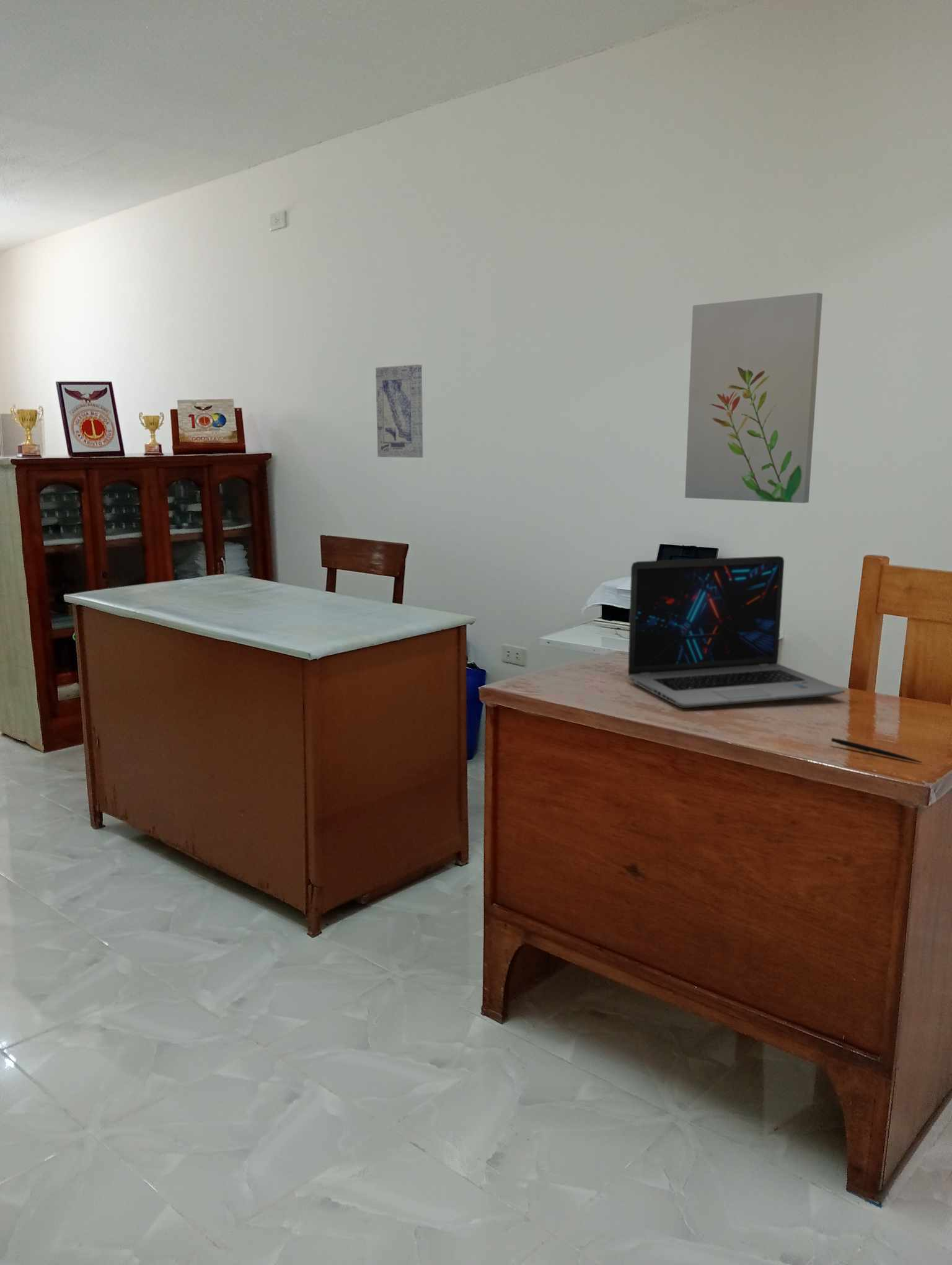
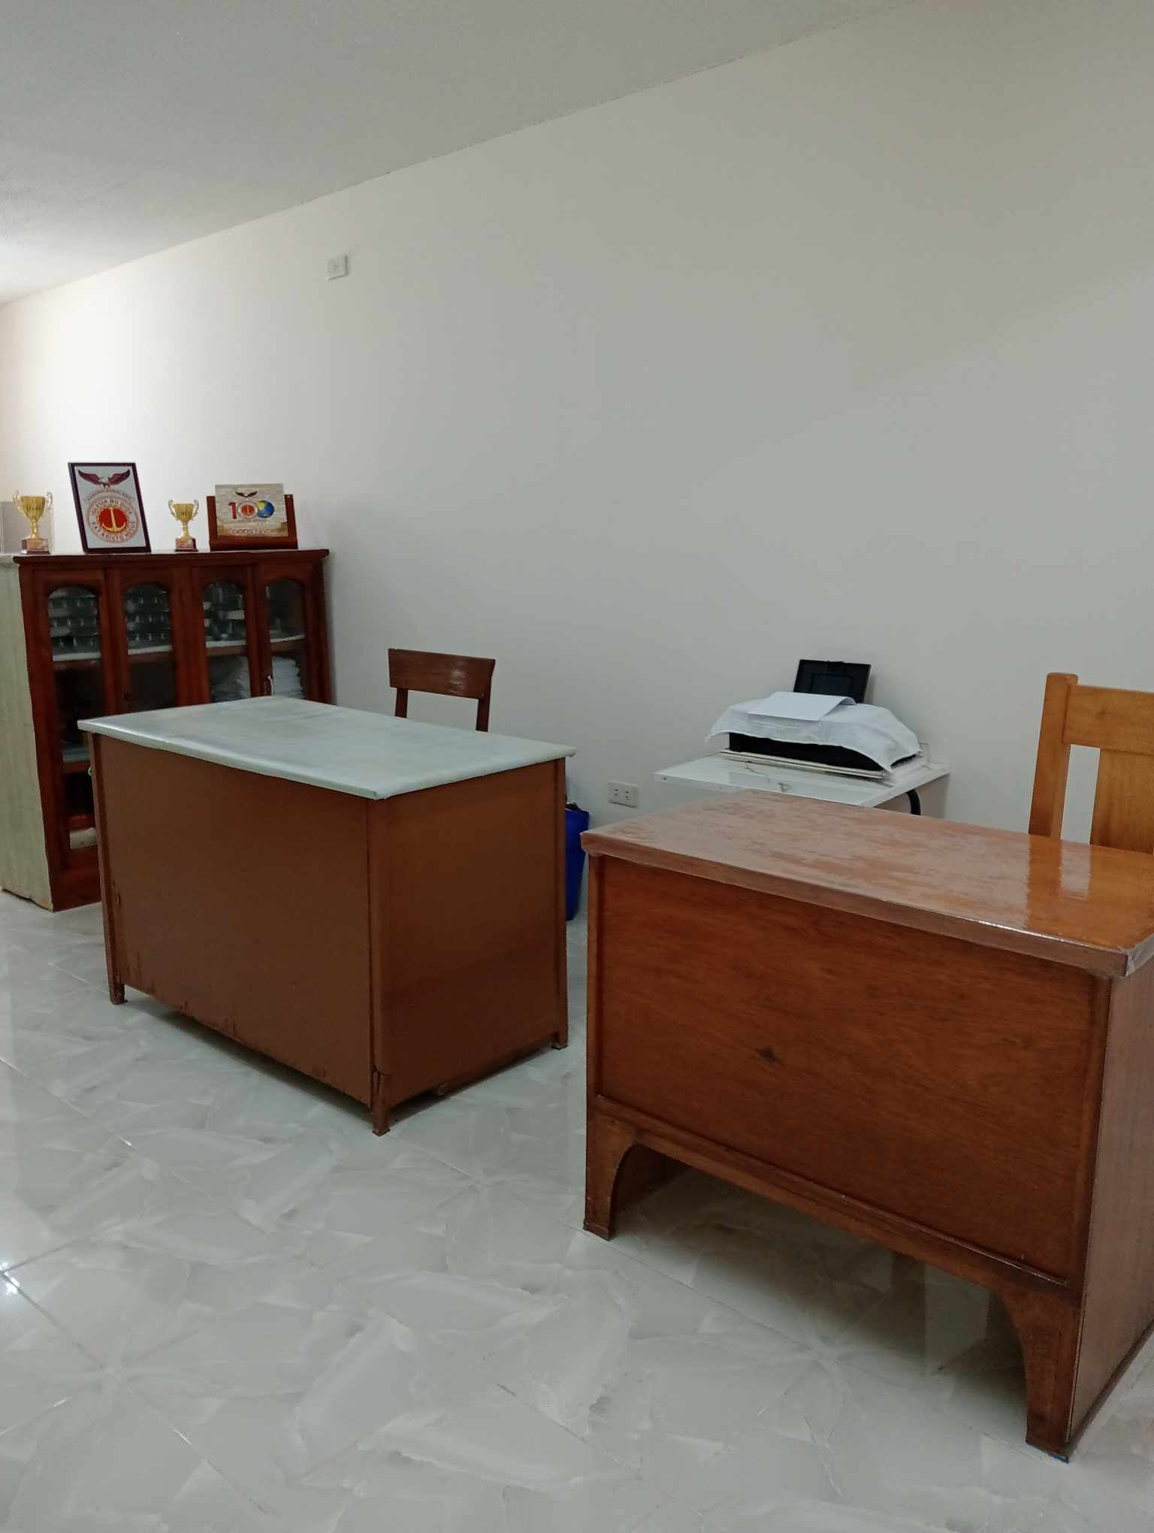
- wall art (399, 412)
- laptop (736, 629)
- pen (876, 750)
- wall art (749, 402)
